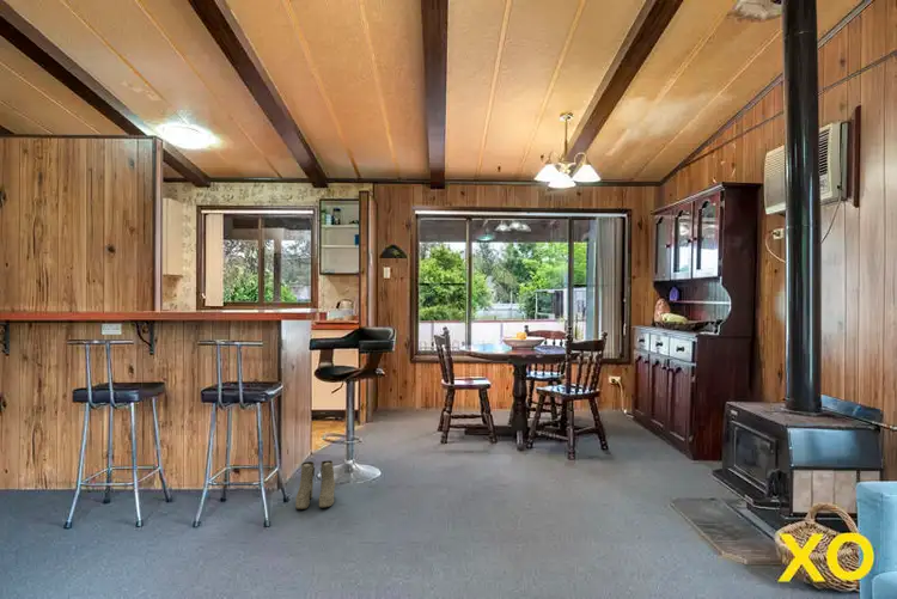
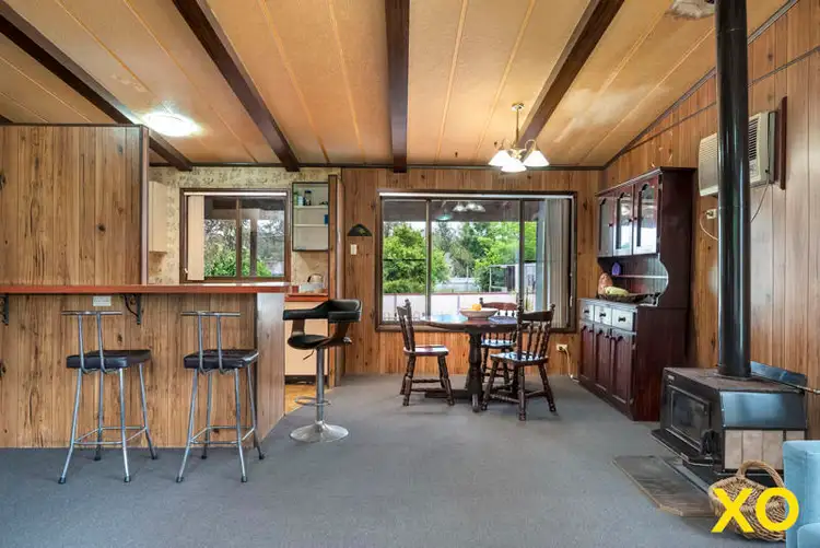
- boots (315, 481)
